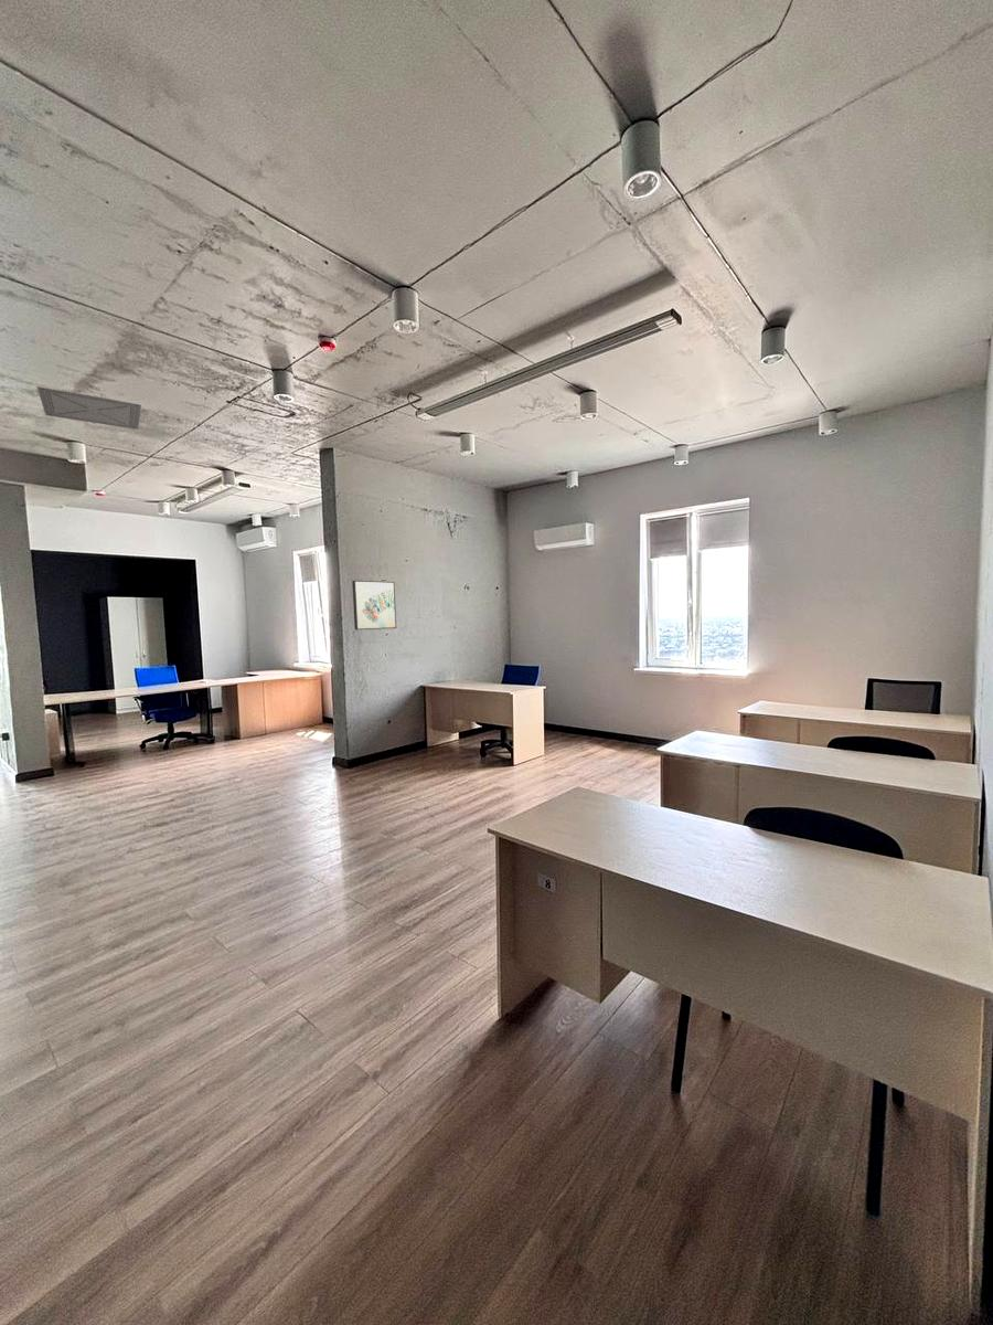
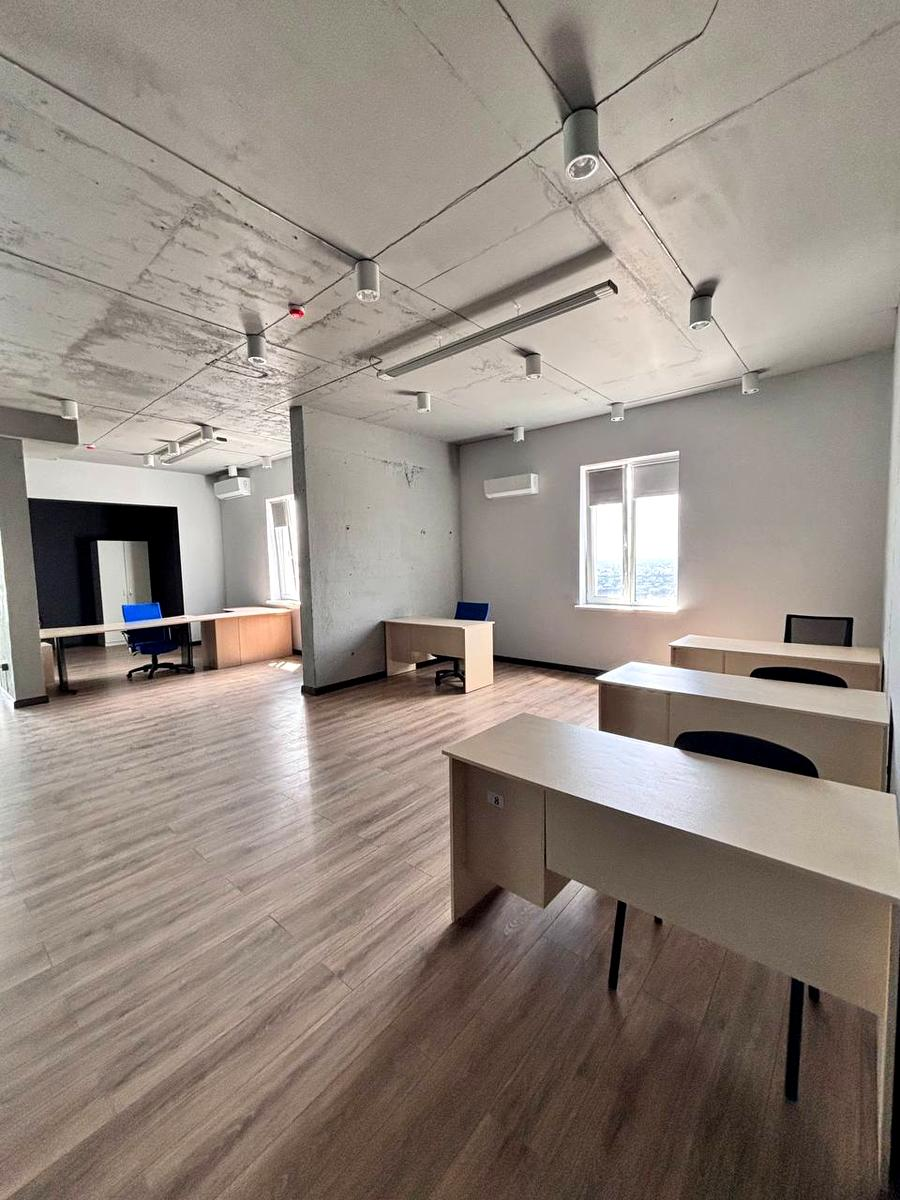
- wall art (375, 605)
- ceiling vent (92, 410)
